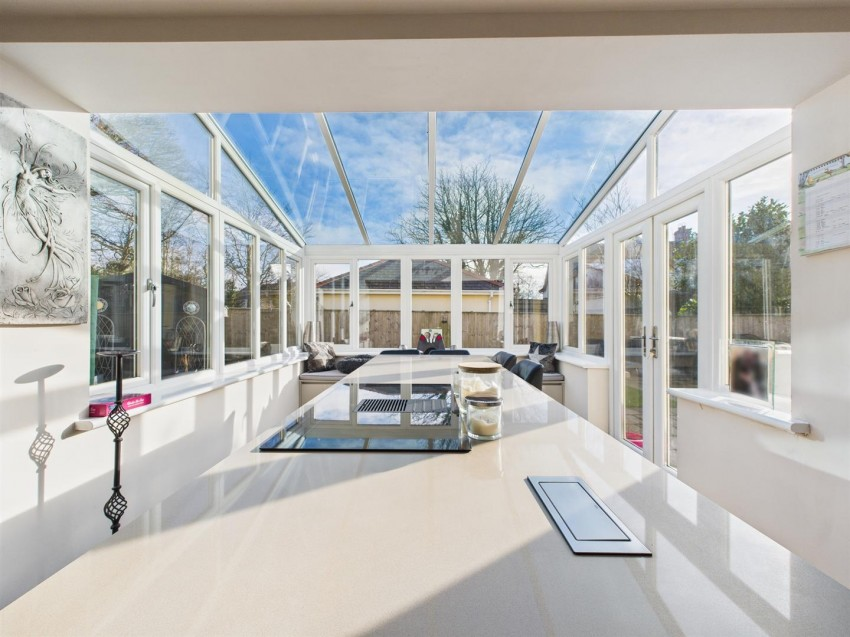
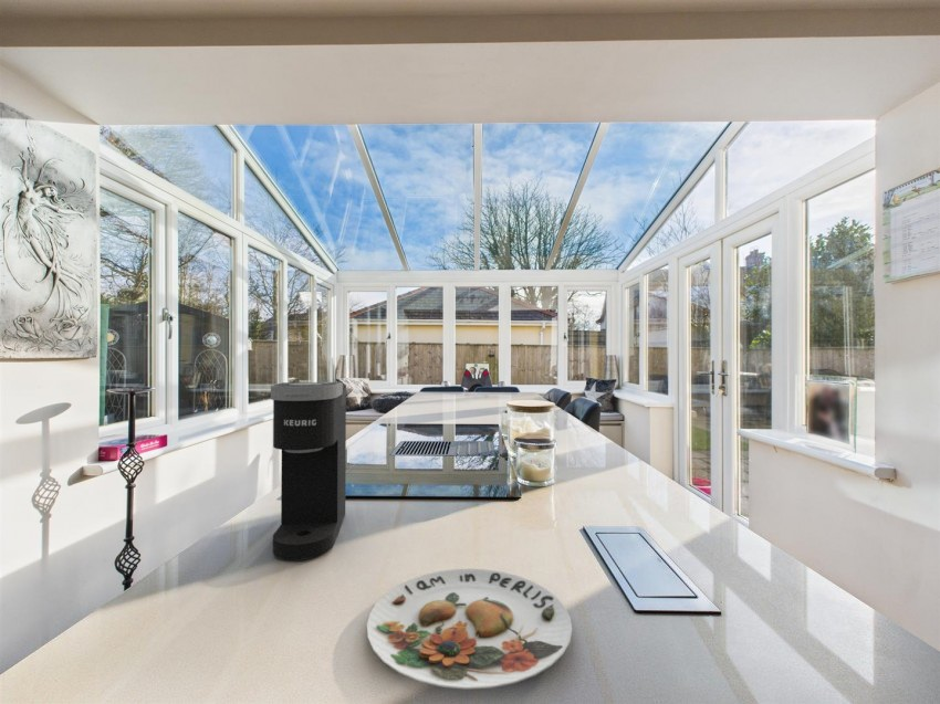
+ plate (469, 619)
+ coffee maker (312, 456)
